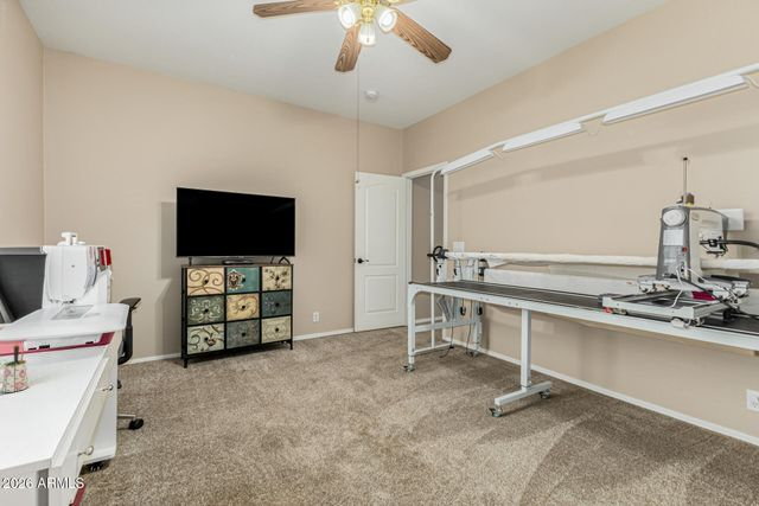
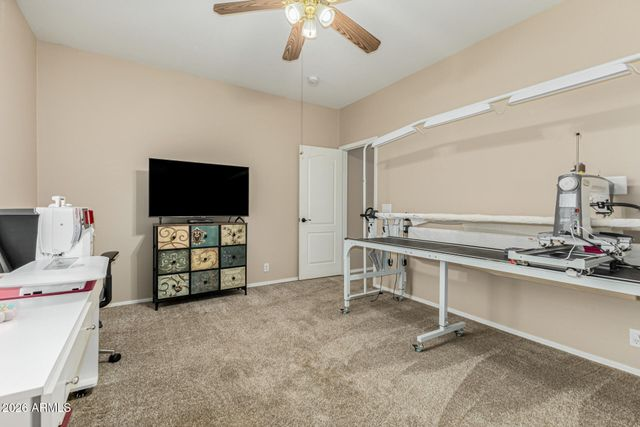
- pen holder (15, 365)
